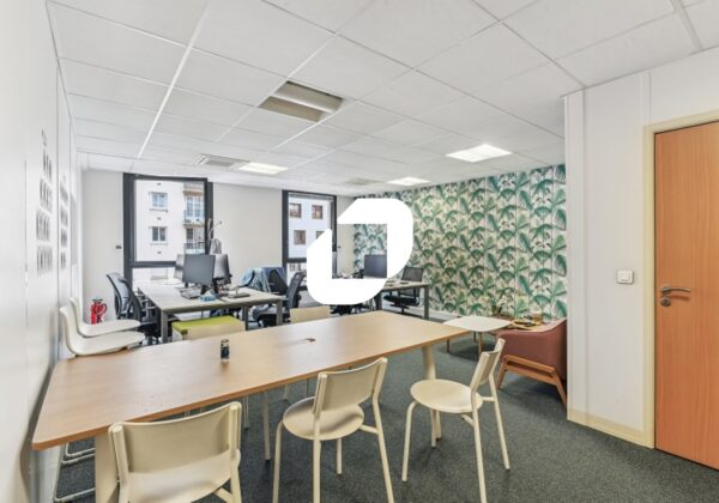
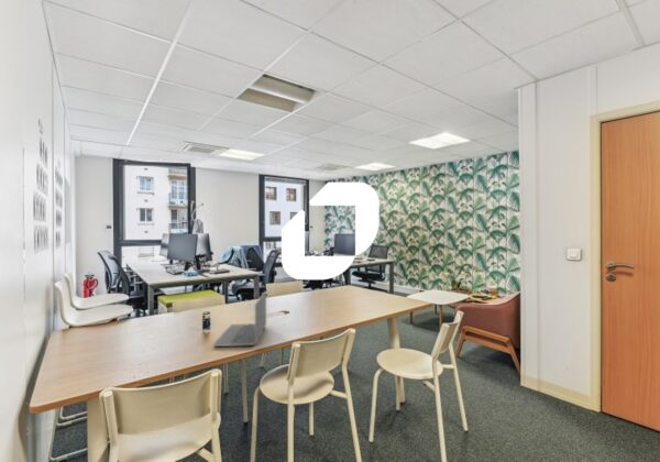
+ laptop (242, 324)
